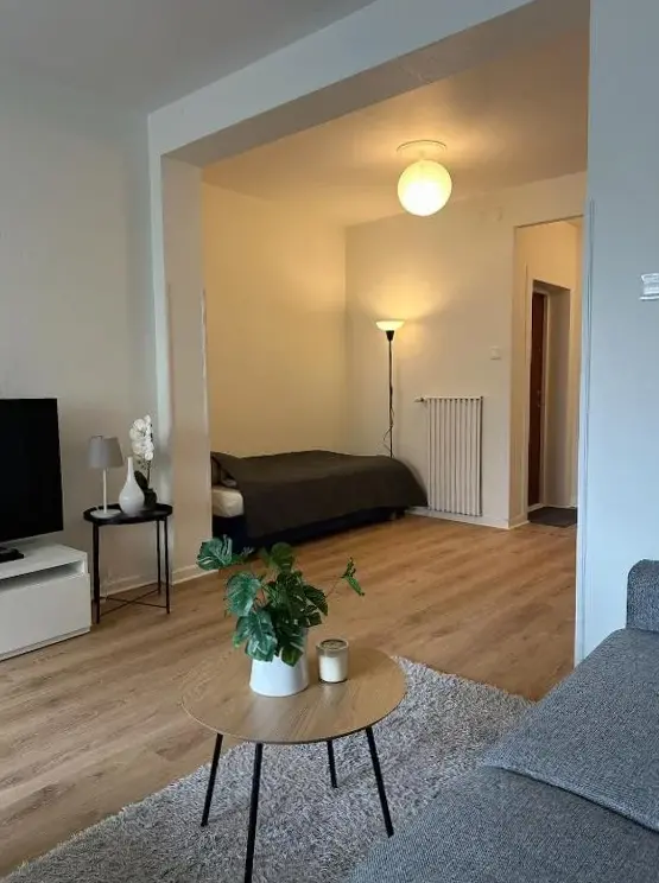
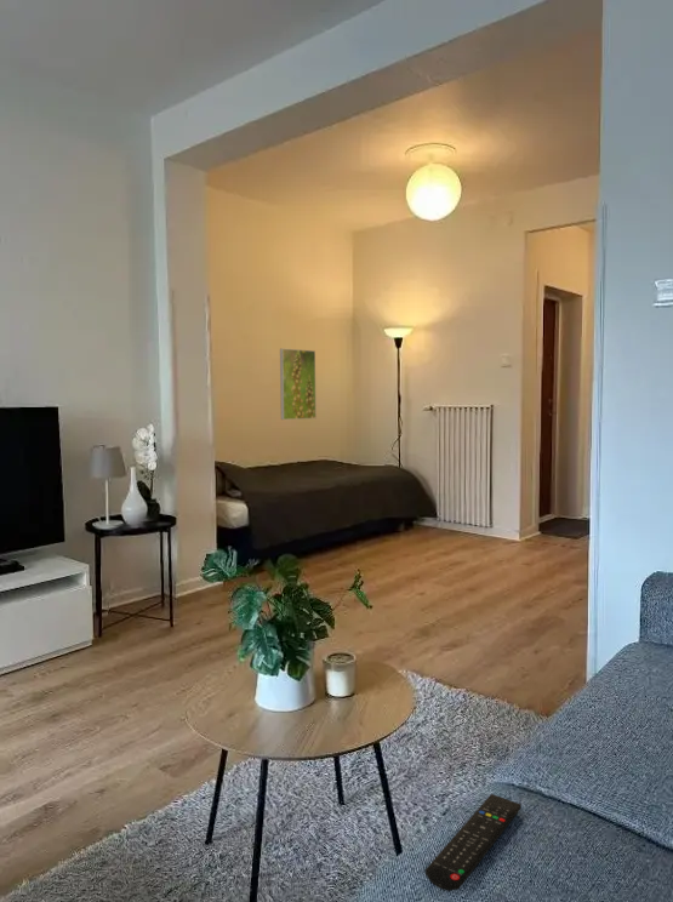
+ remote control (475, 839)
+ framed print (298, 384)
